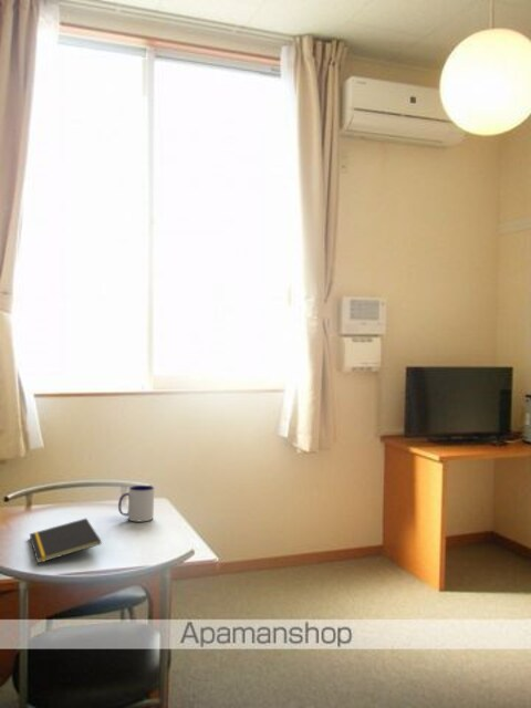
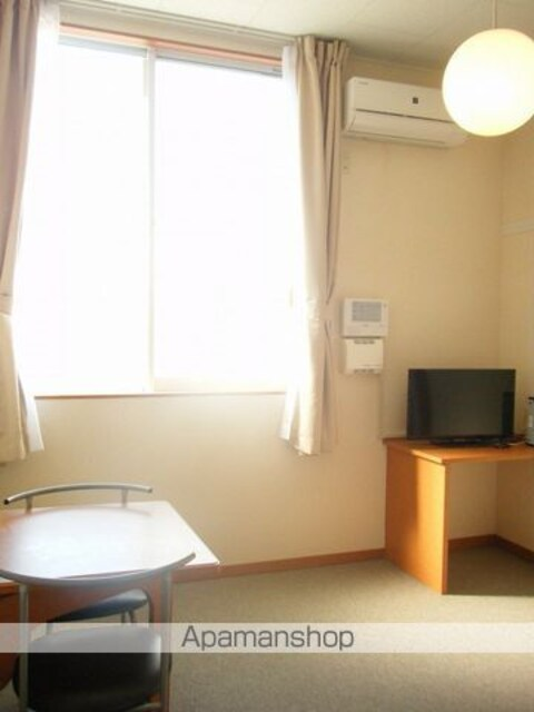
- mug (135, 503)
- notepad (63, 539)
